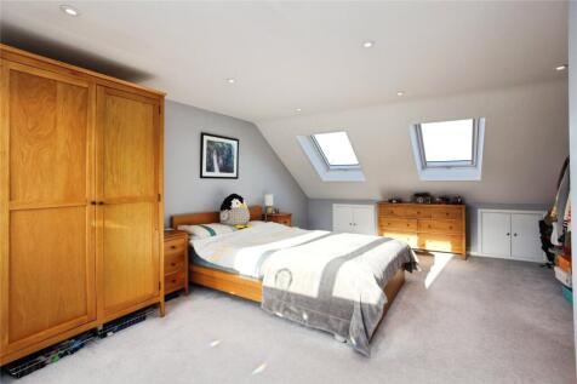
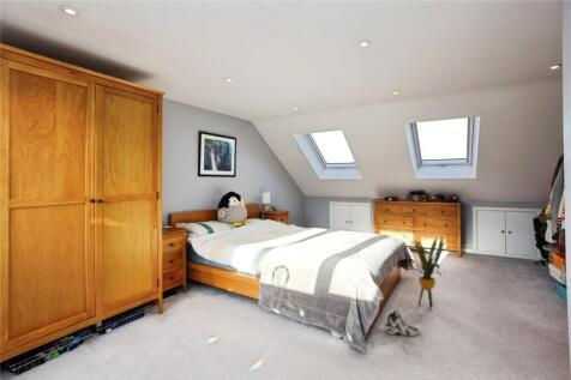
+ house plant (423, 269)
+ sneaker (402, 320)
